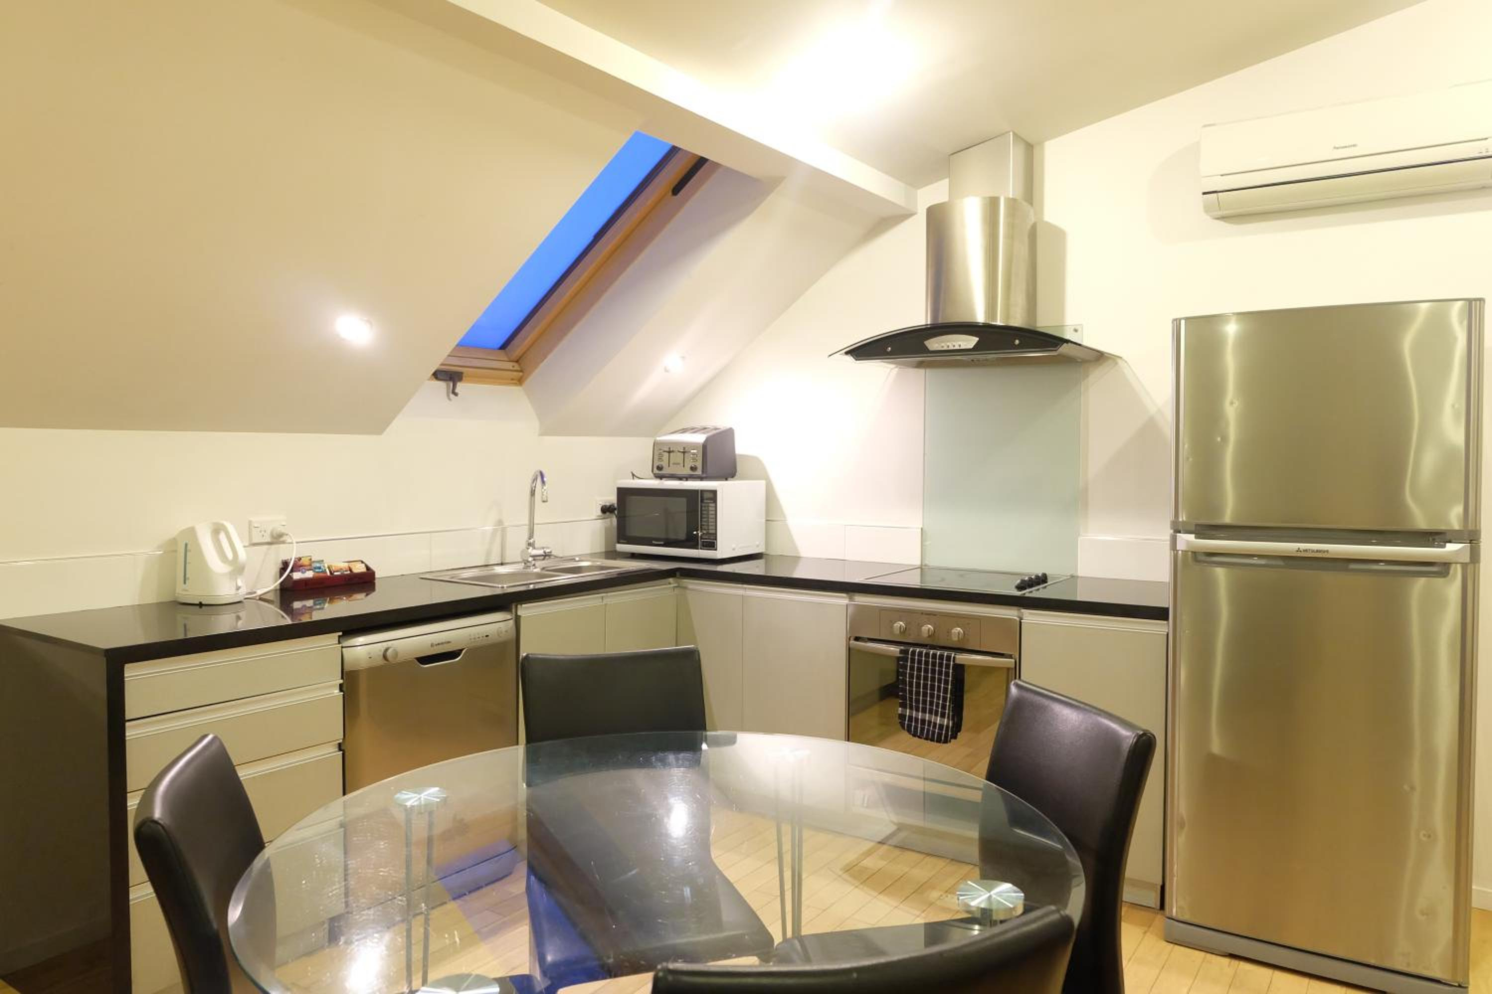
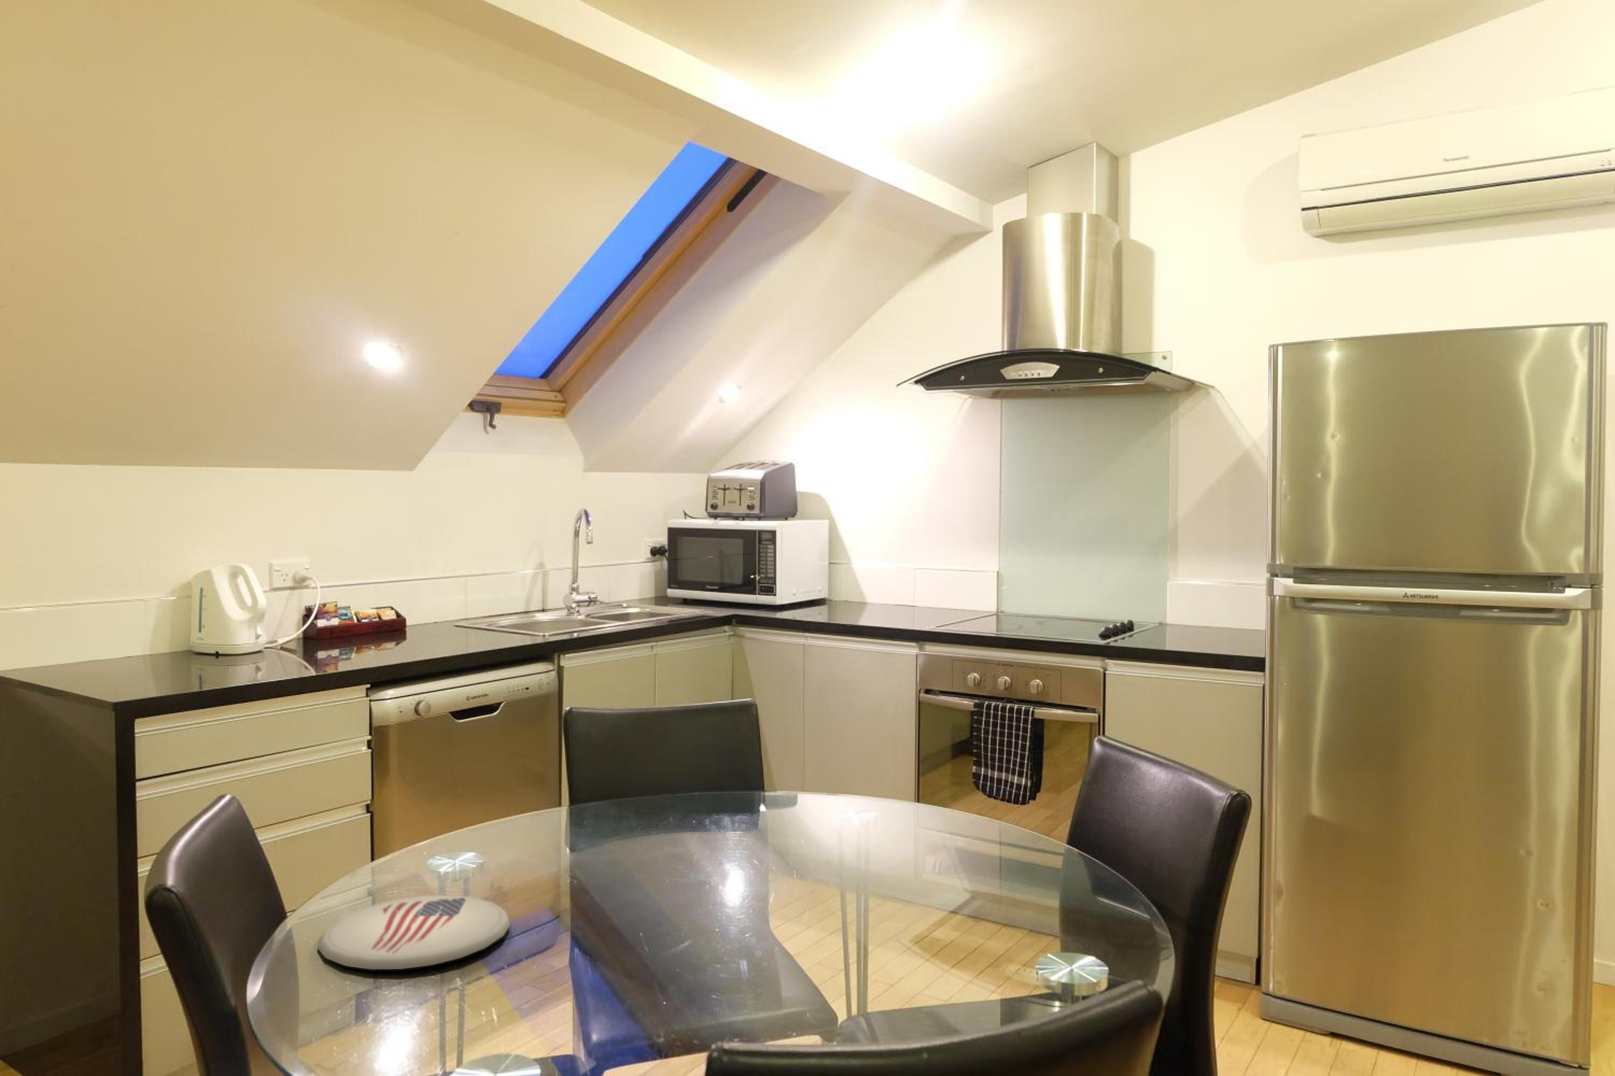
+ plate (417, 927)
